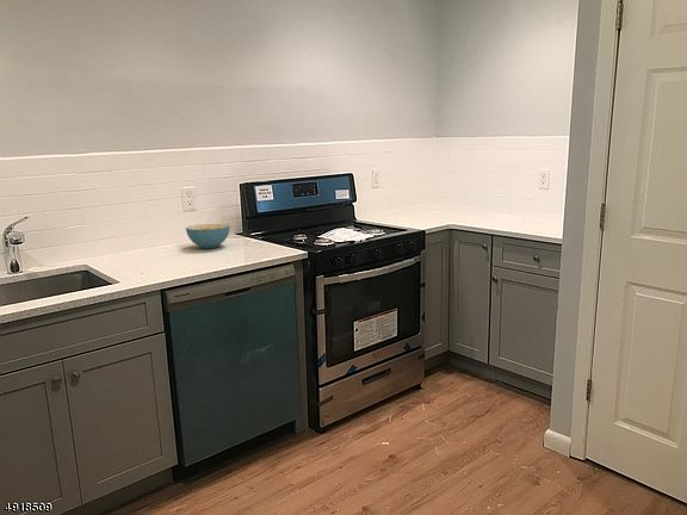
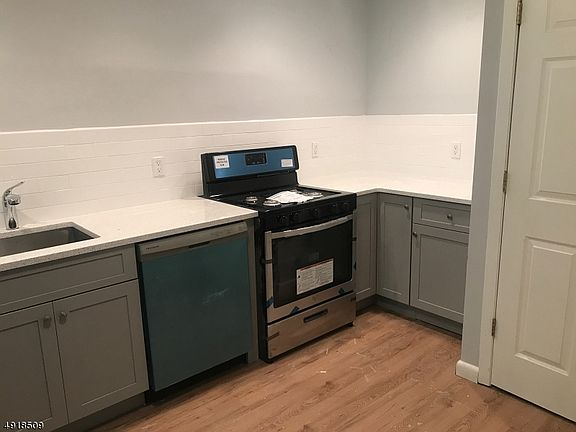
- cereal bowl (208, 236)
